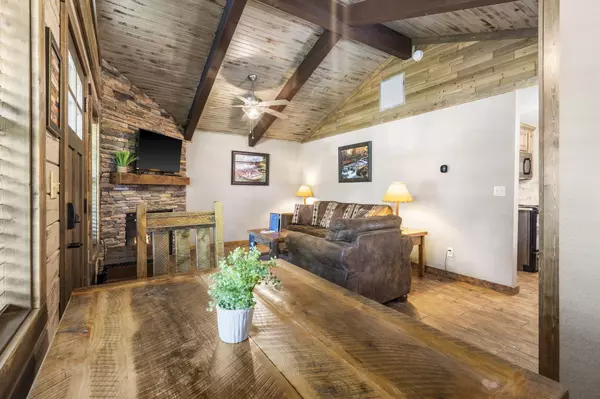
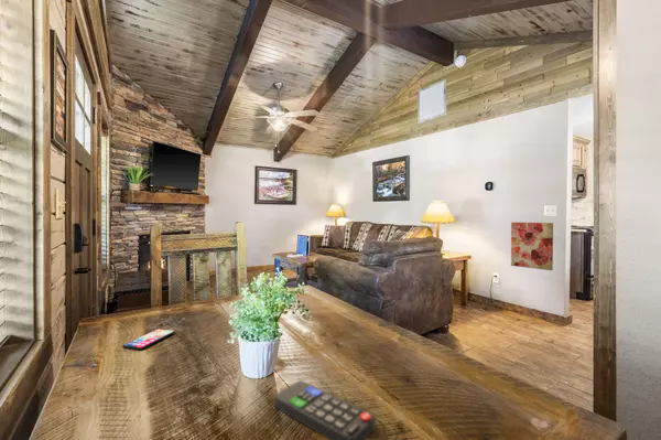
+ smartphone (150, 337)
+ wall art (531, 245)
+ remote control (322, 409)
